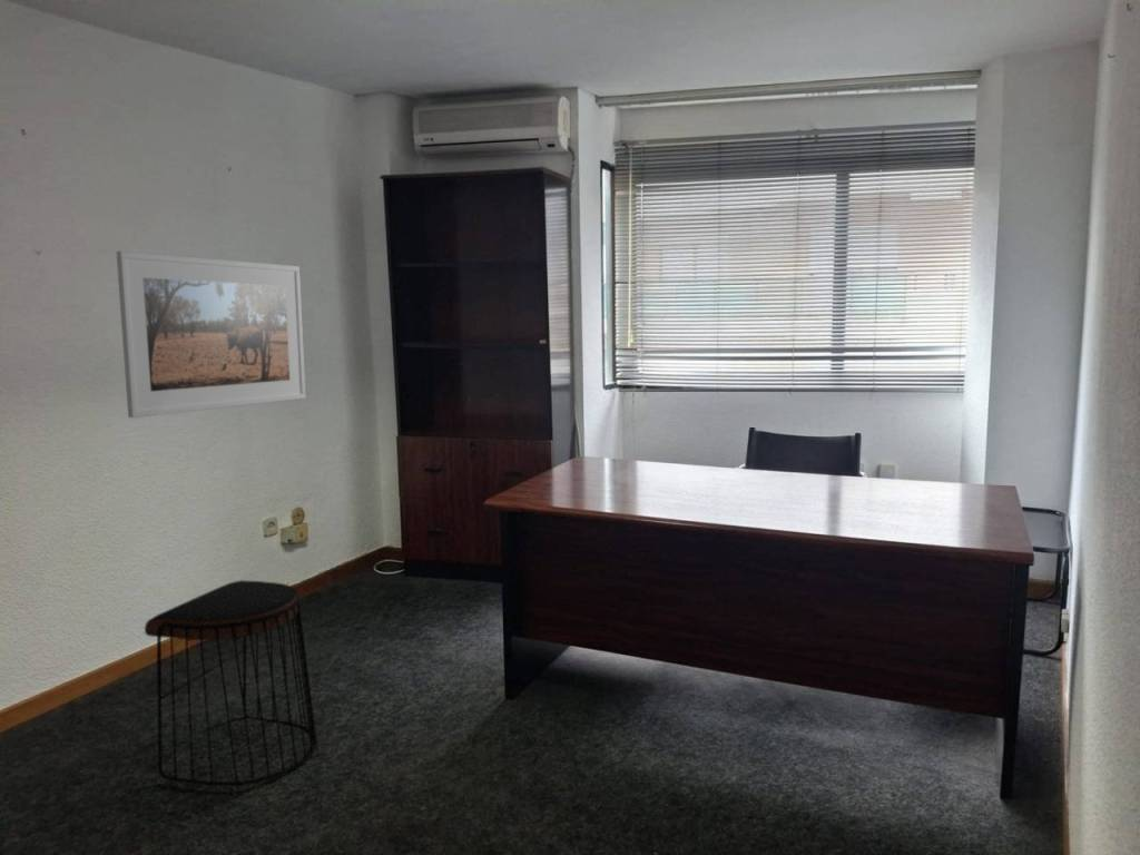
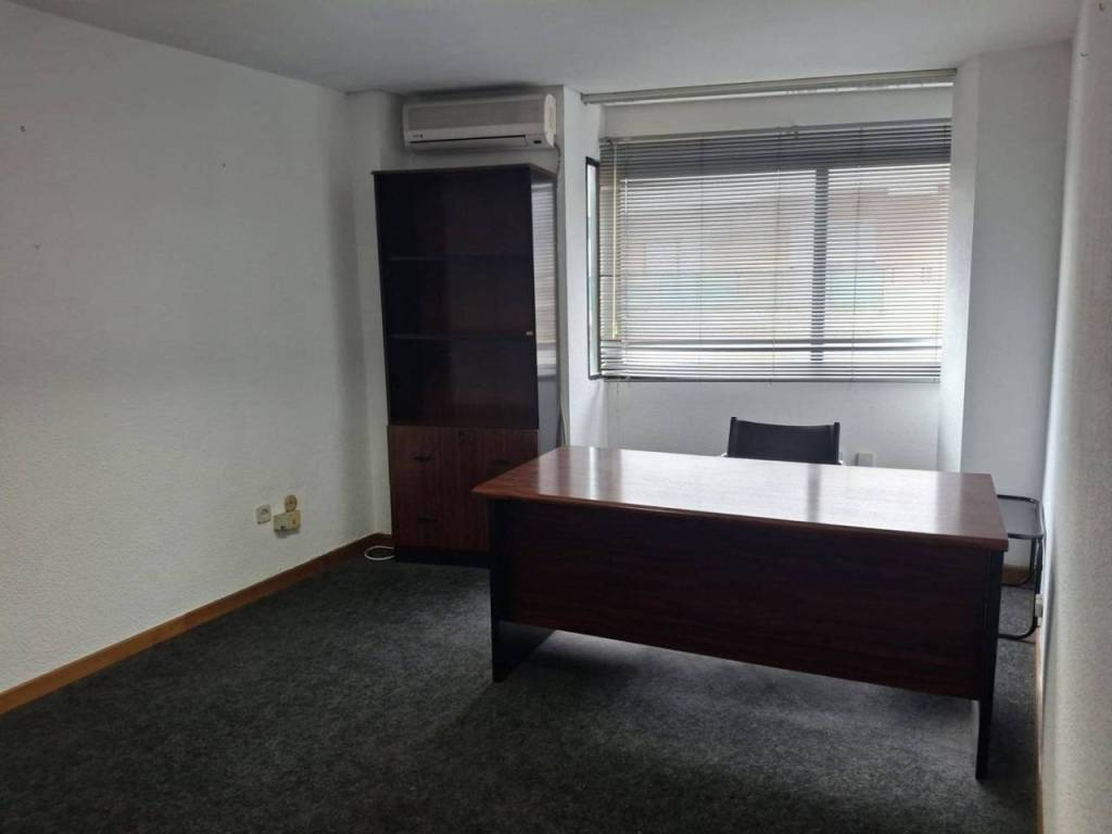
- stool (245, 676)
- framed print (223, 334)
